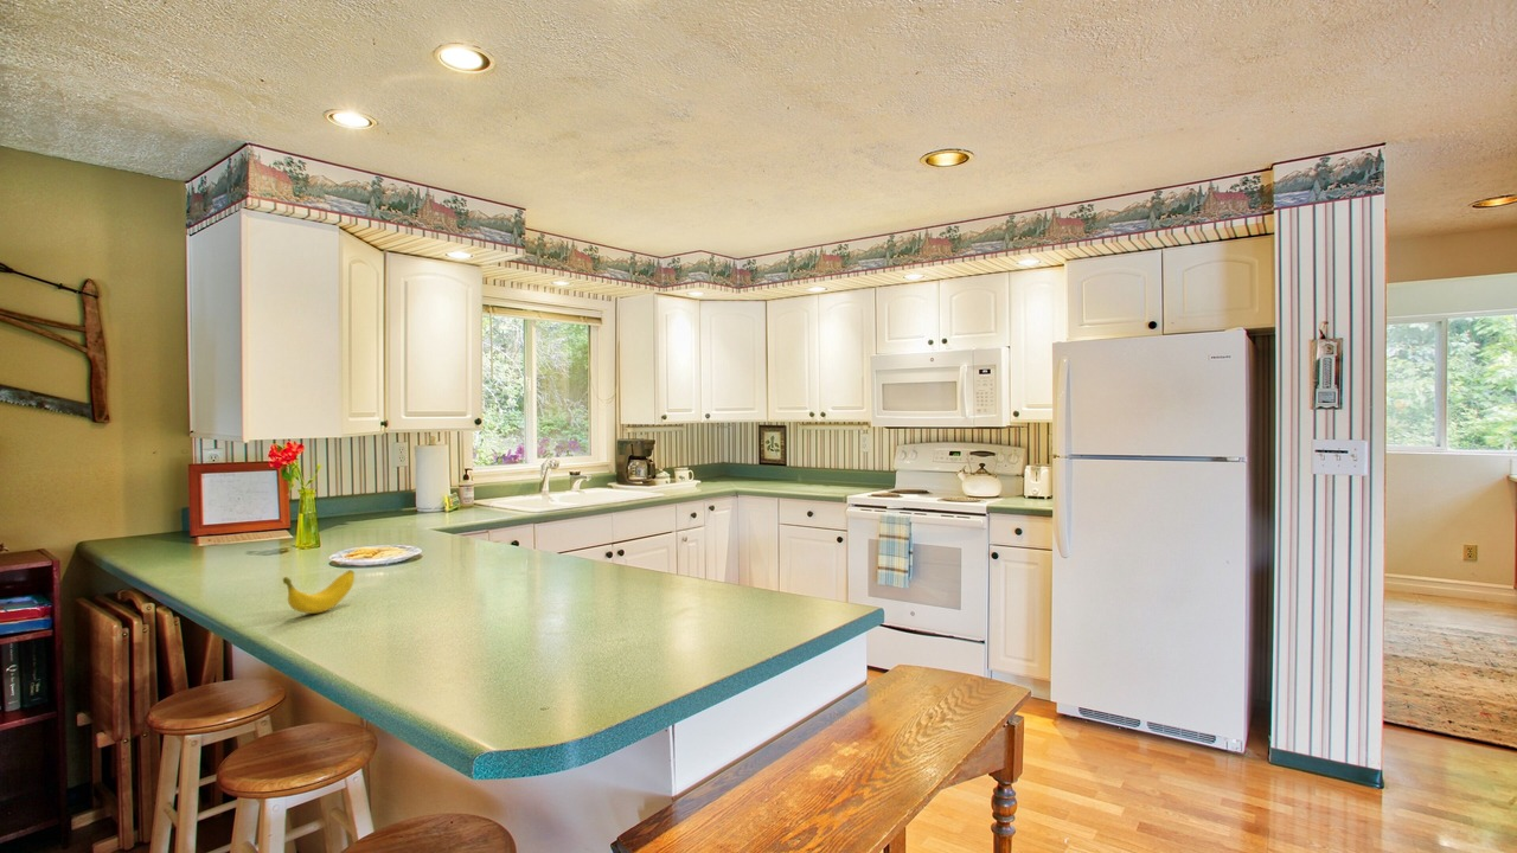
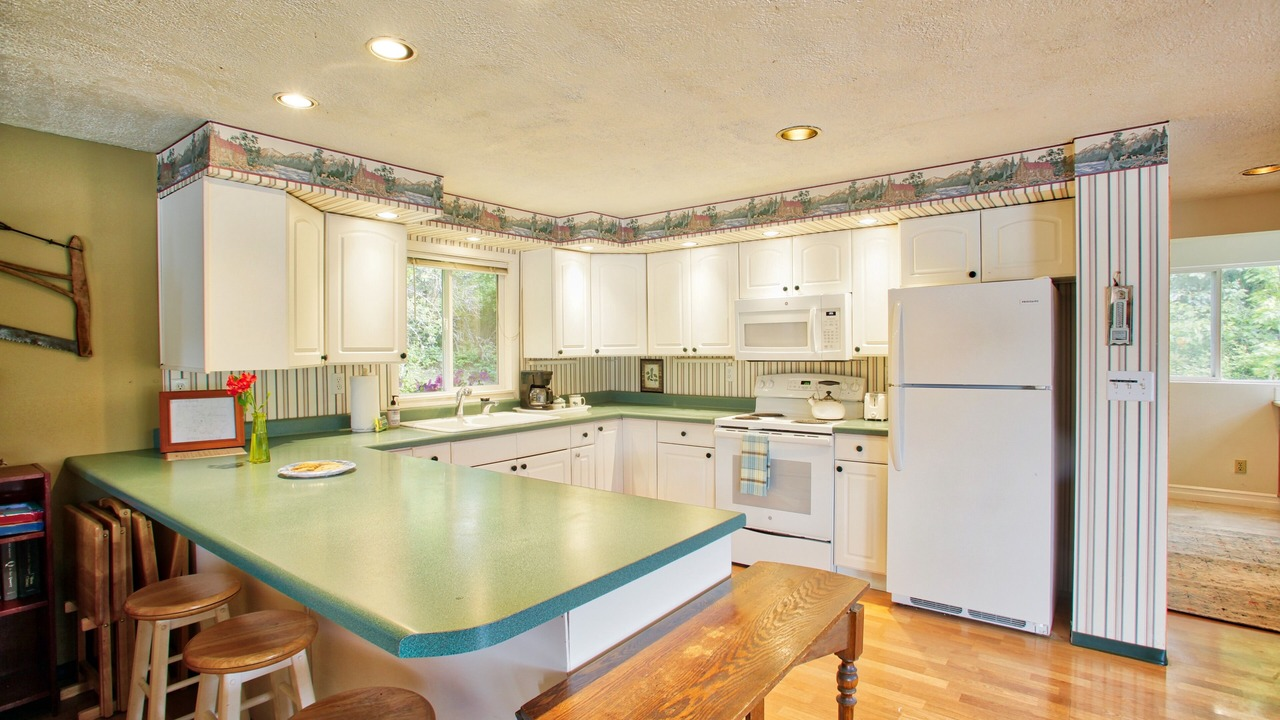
- banana (320, 591)
